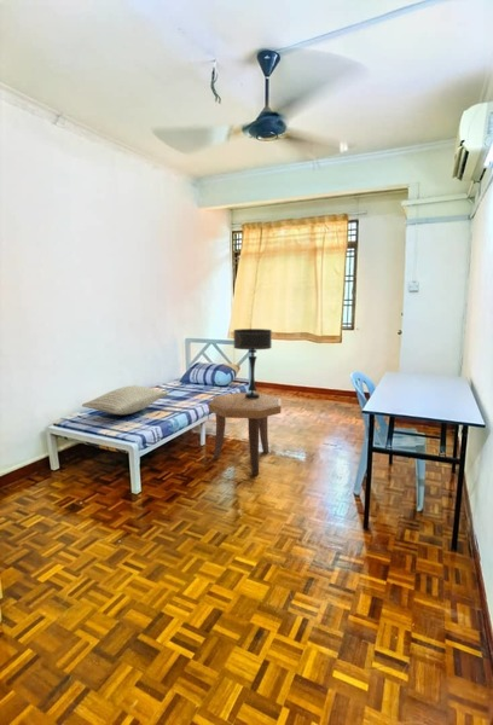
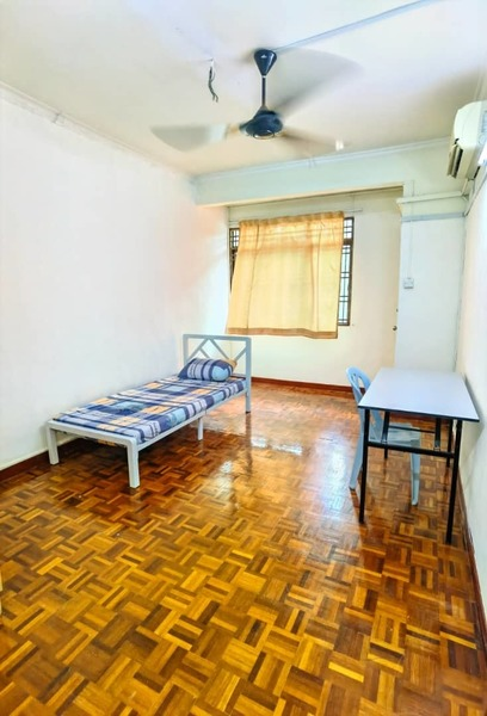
- pillow (128, 399)
- side table (249, 430)
- table lamp (251, 364)
